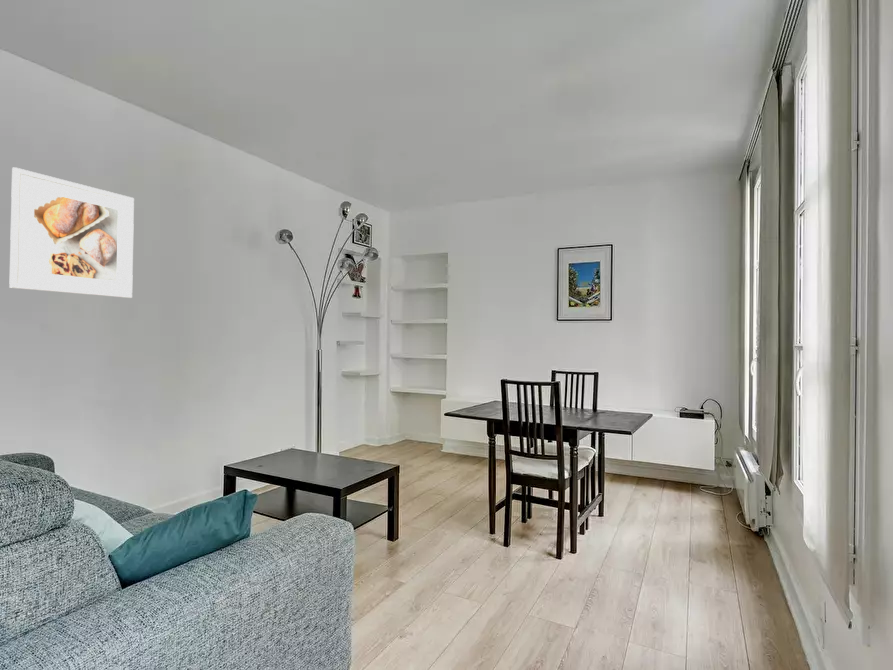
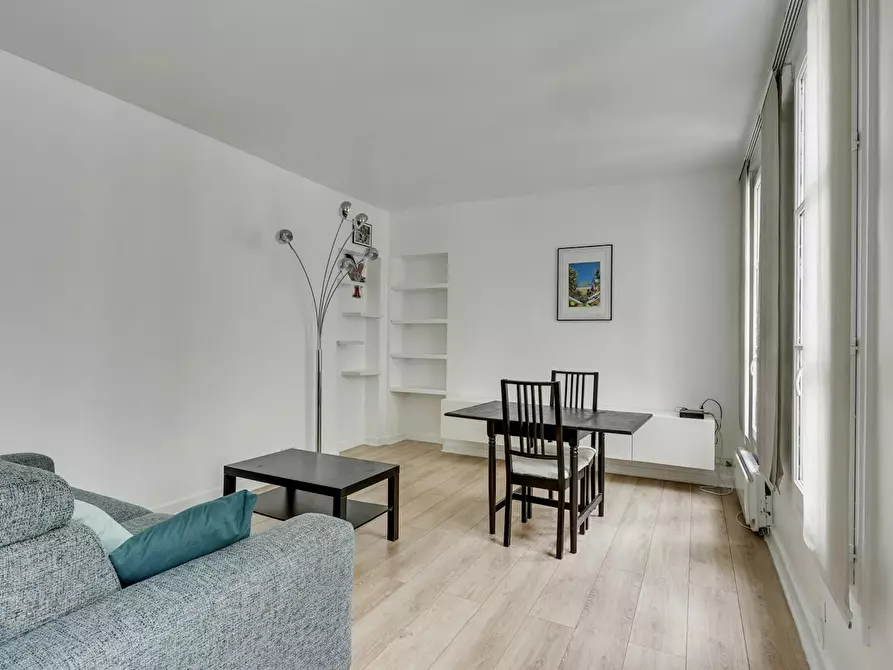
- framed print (77, 238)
